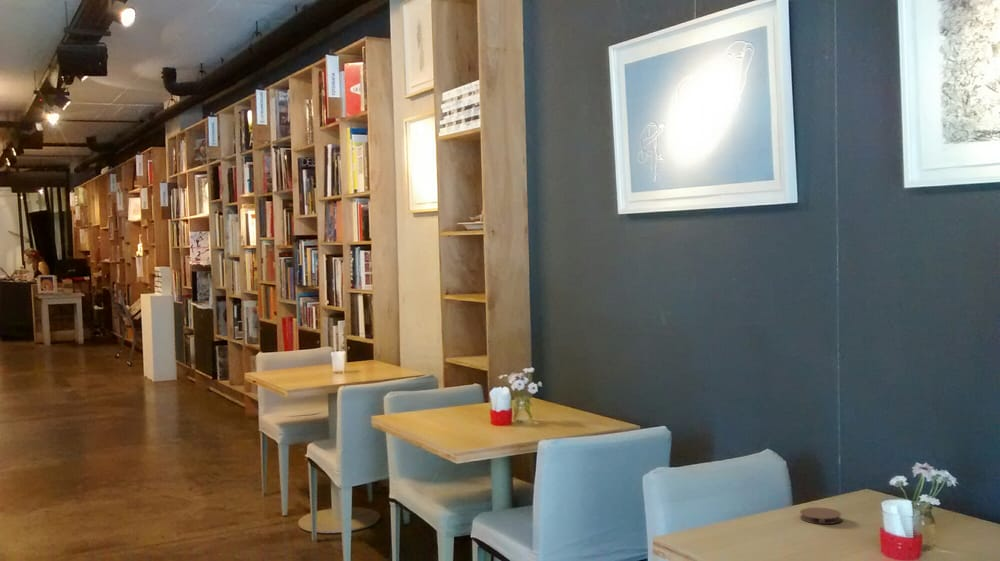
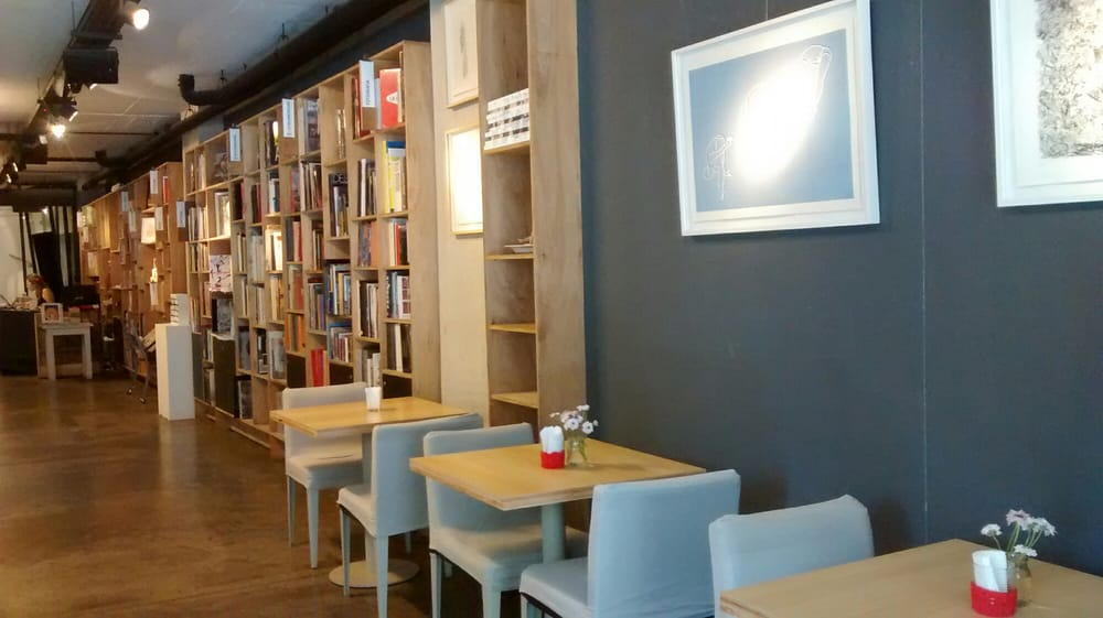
- coaster (820, 515)
